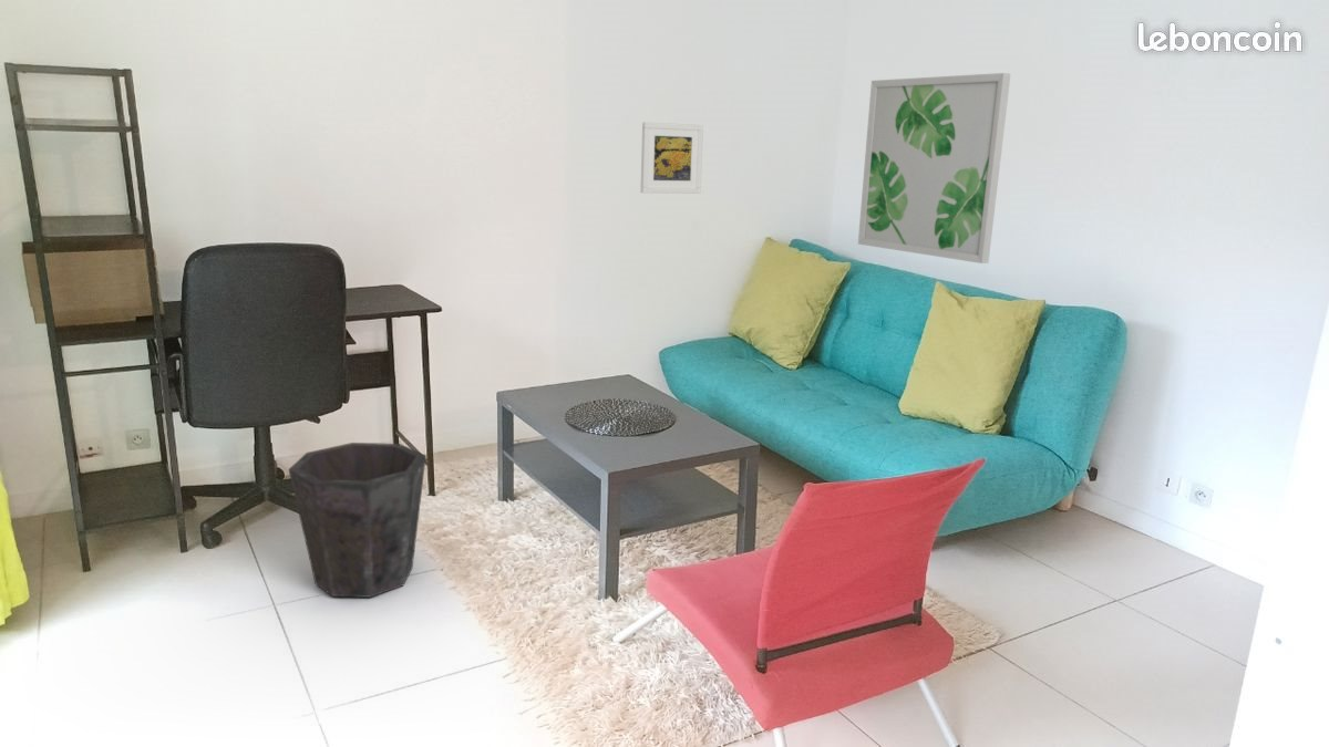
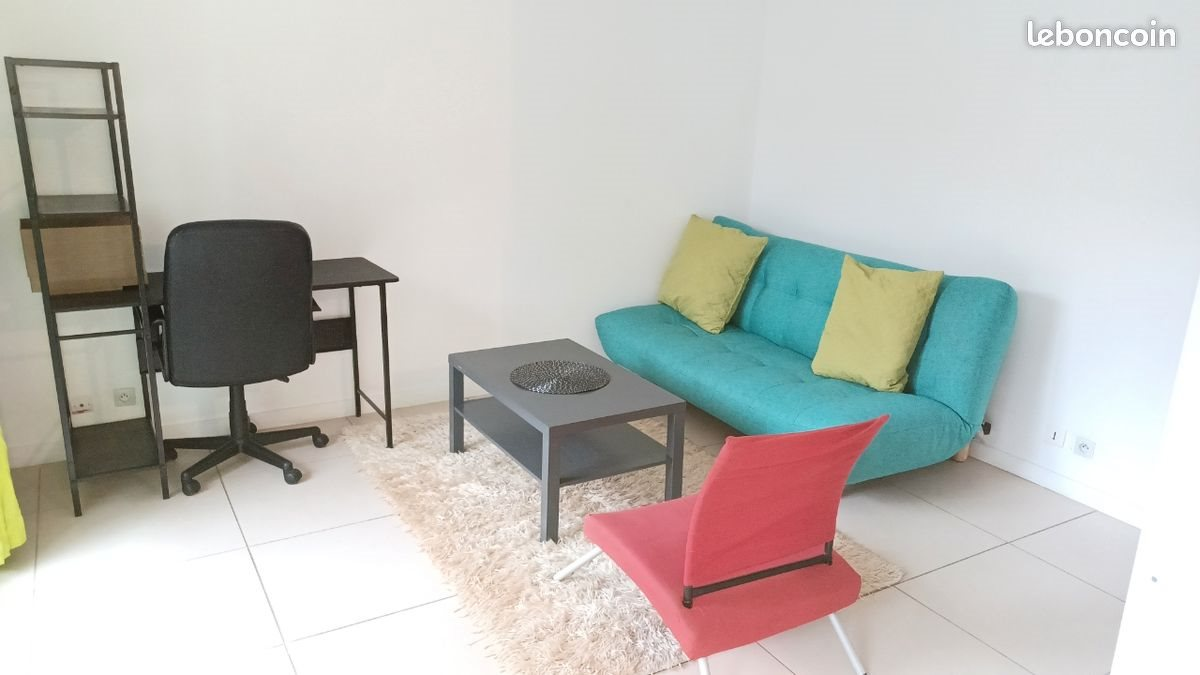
- waste bin (361, 520)
- wall art (926, 166)
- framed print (672, 158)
